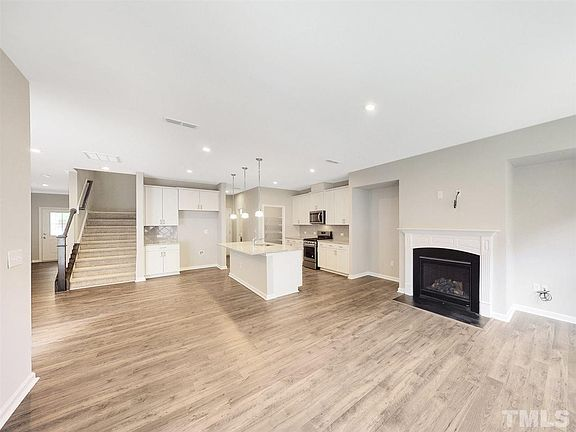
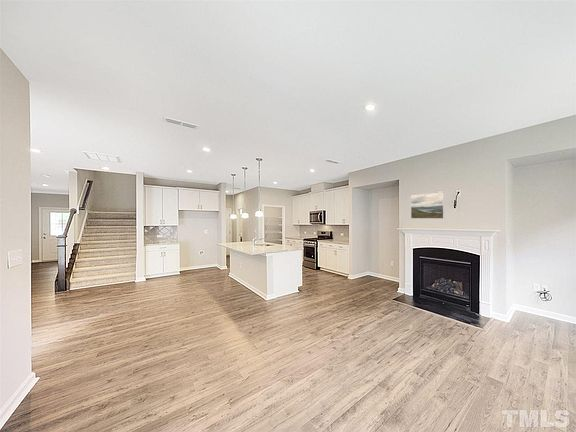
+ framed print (426, 206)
